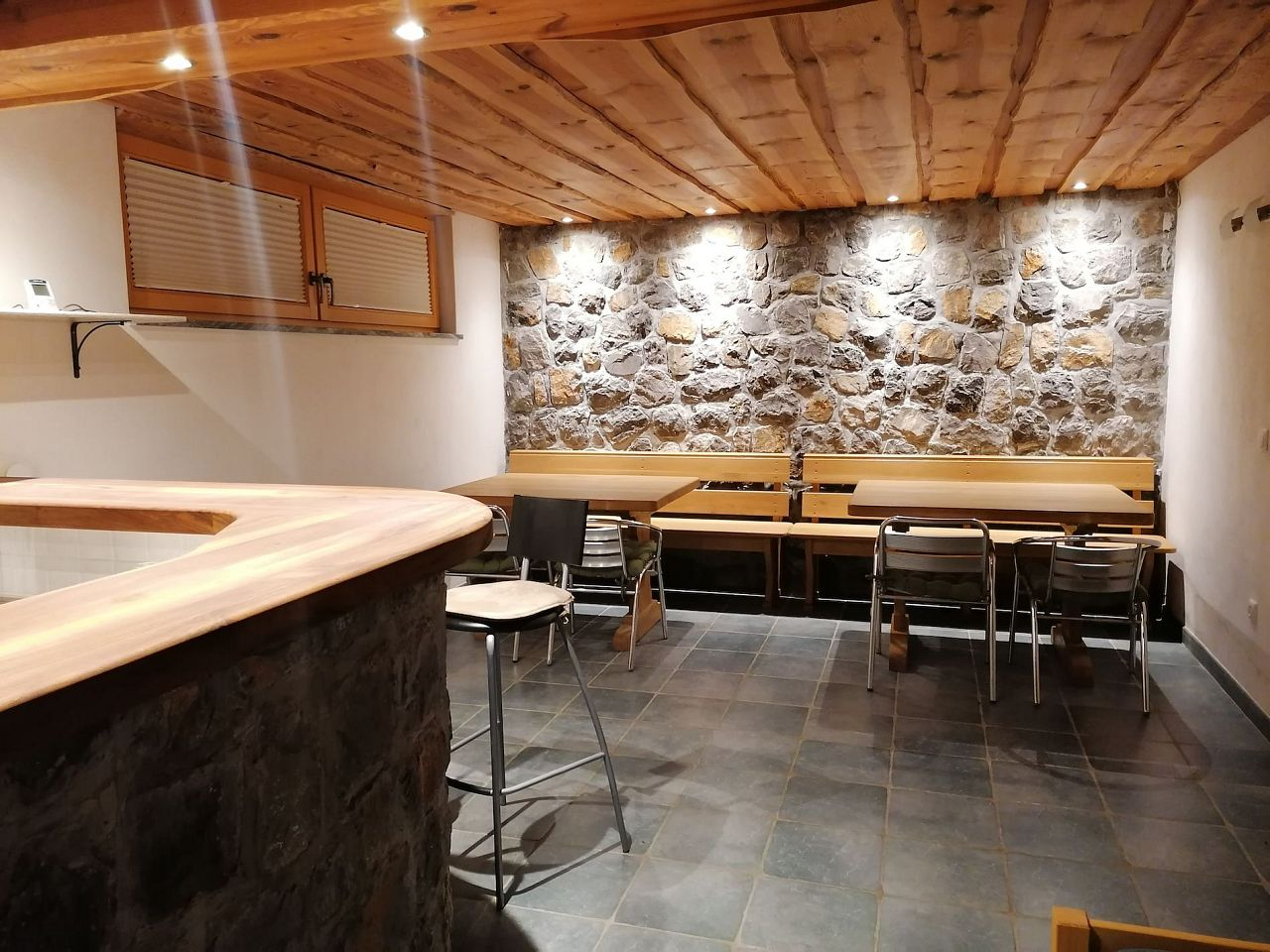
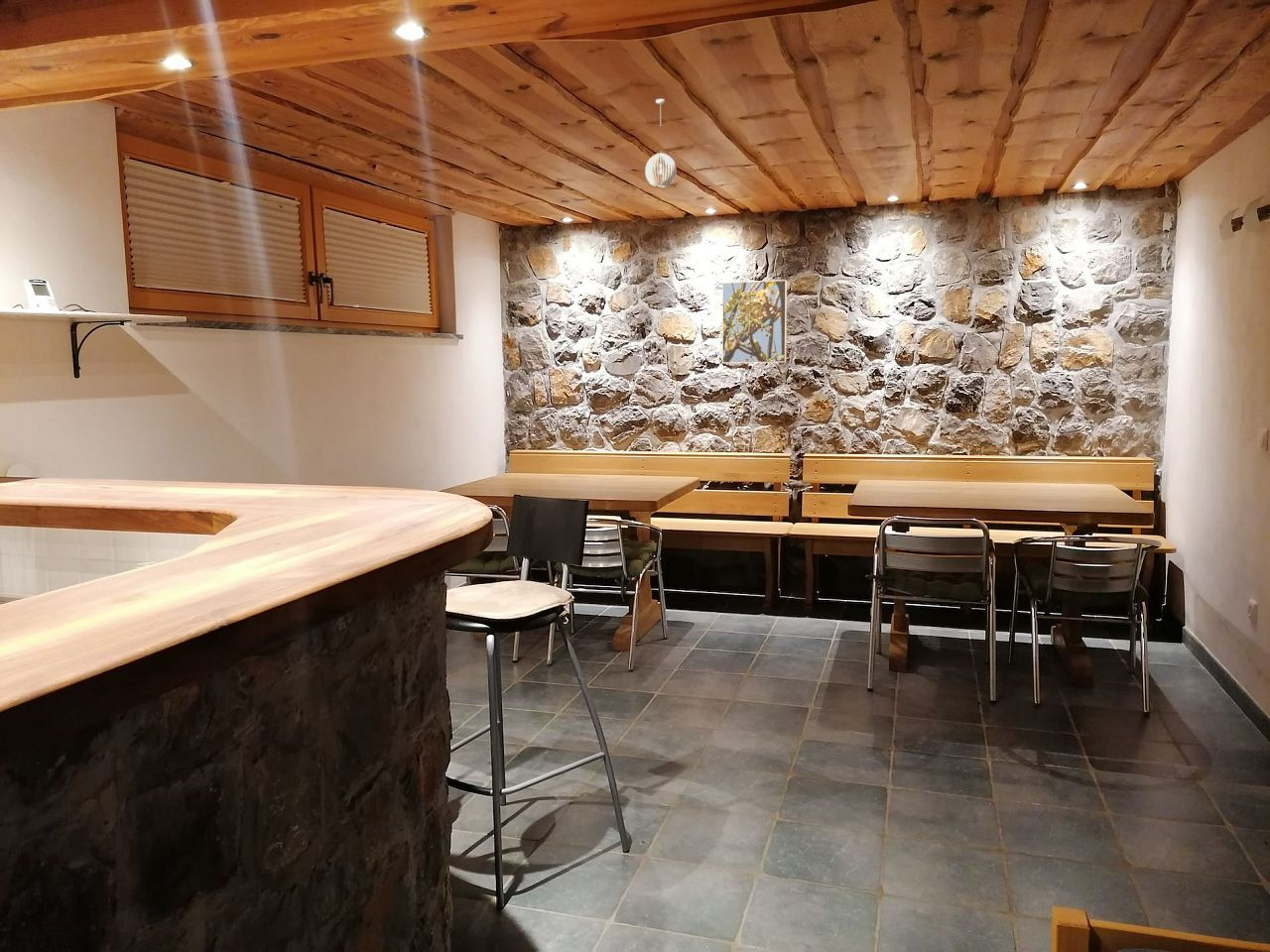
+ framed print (754, 322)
+ pendant light (660, 153)
